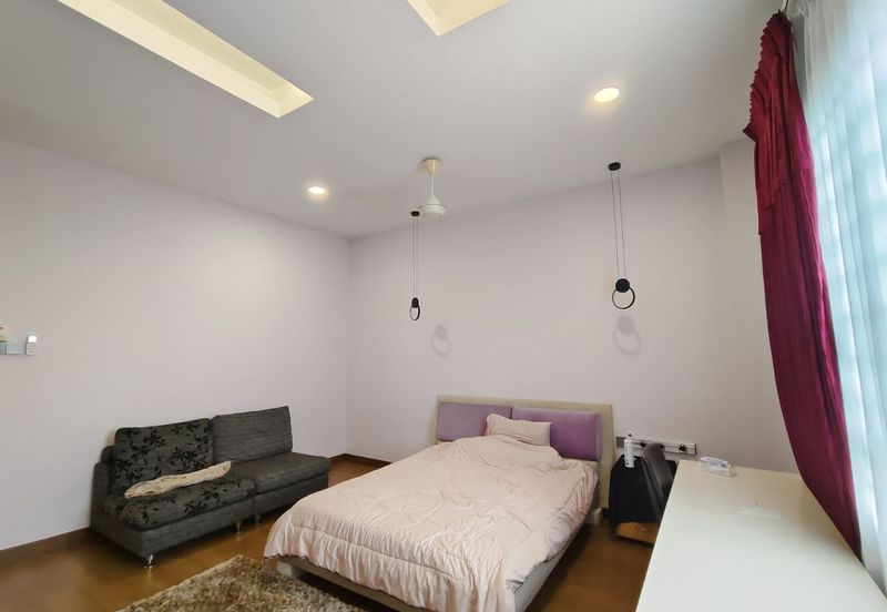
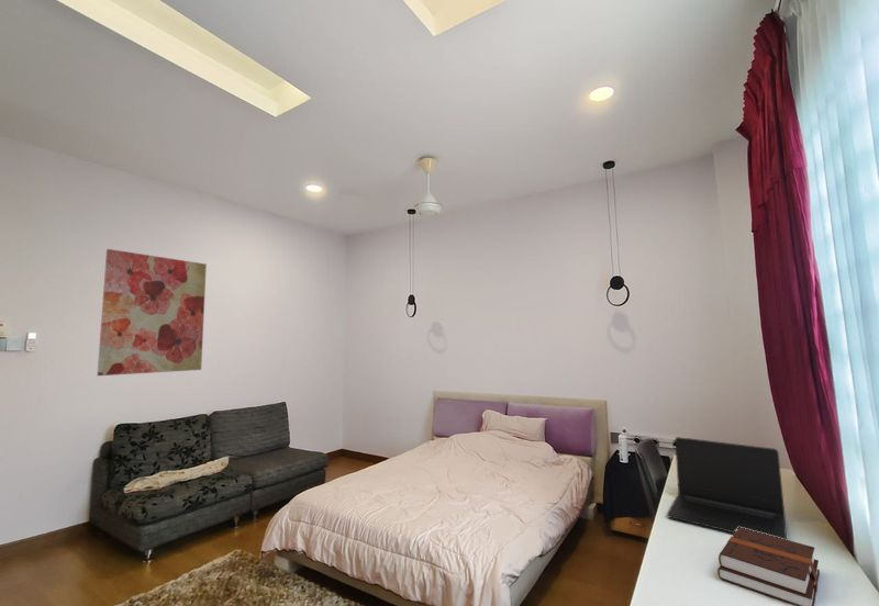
+ wall art (157, 314)
+ laptop (722, 483)
+ hardback book (768, 561)
